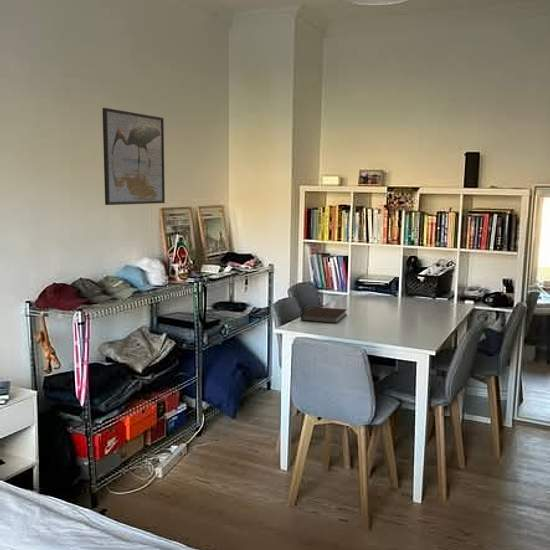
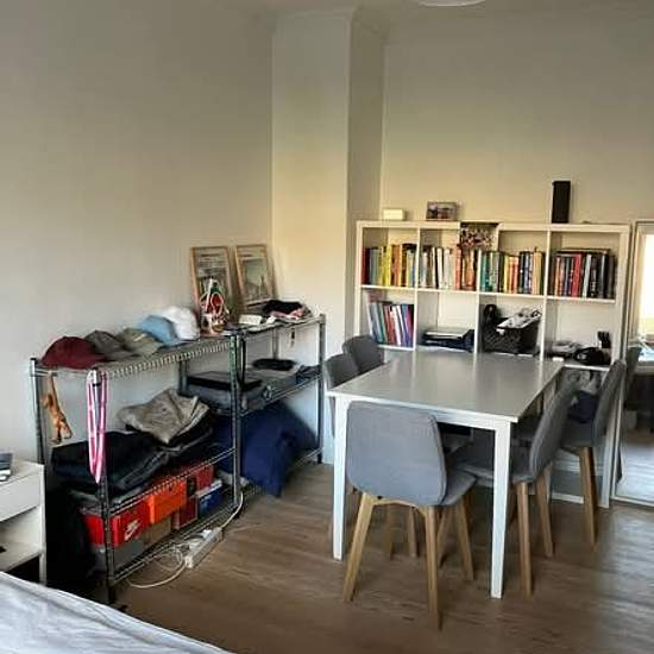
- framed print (135, 159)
- notebook (324, 314)
